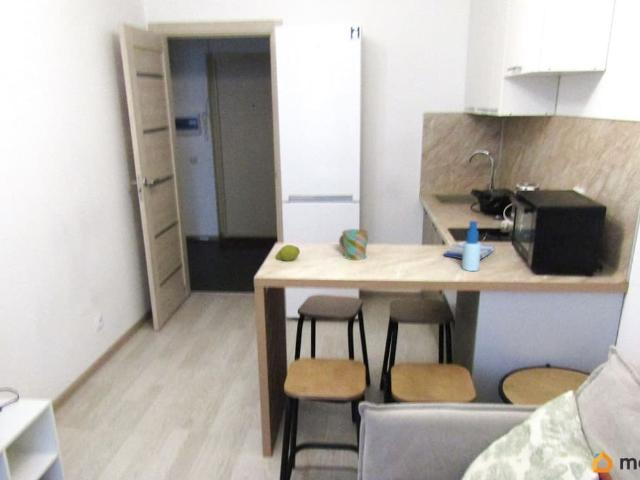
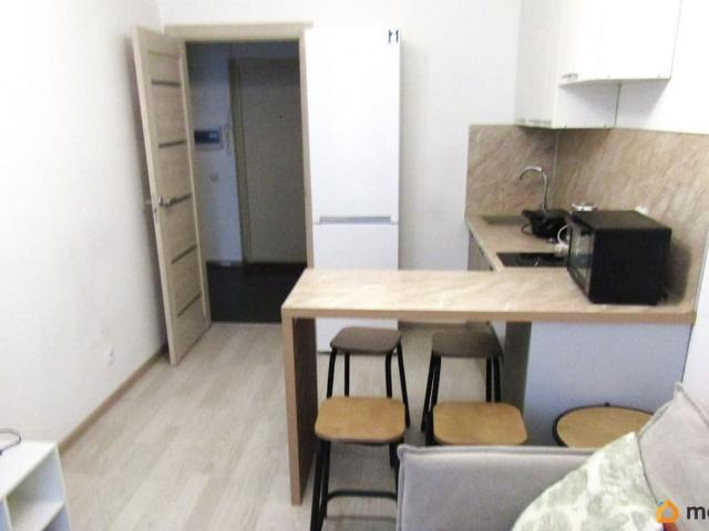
- fruit (286, 252)
- dish towel (462, 250)
- spray bottle (472, 245)
- mug (352, 243)
